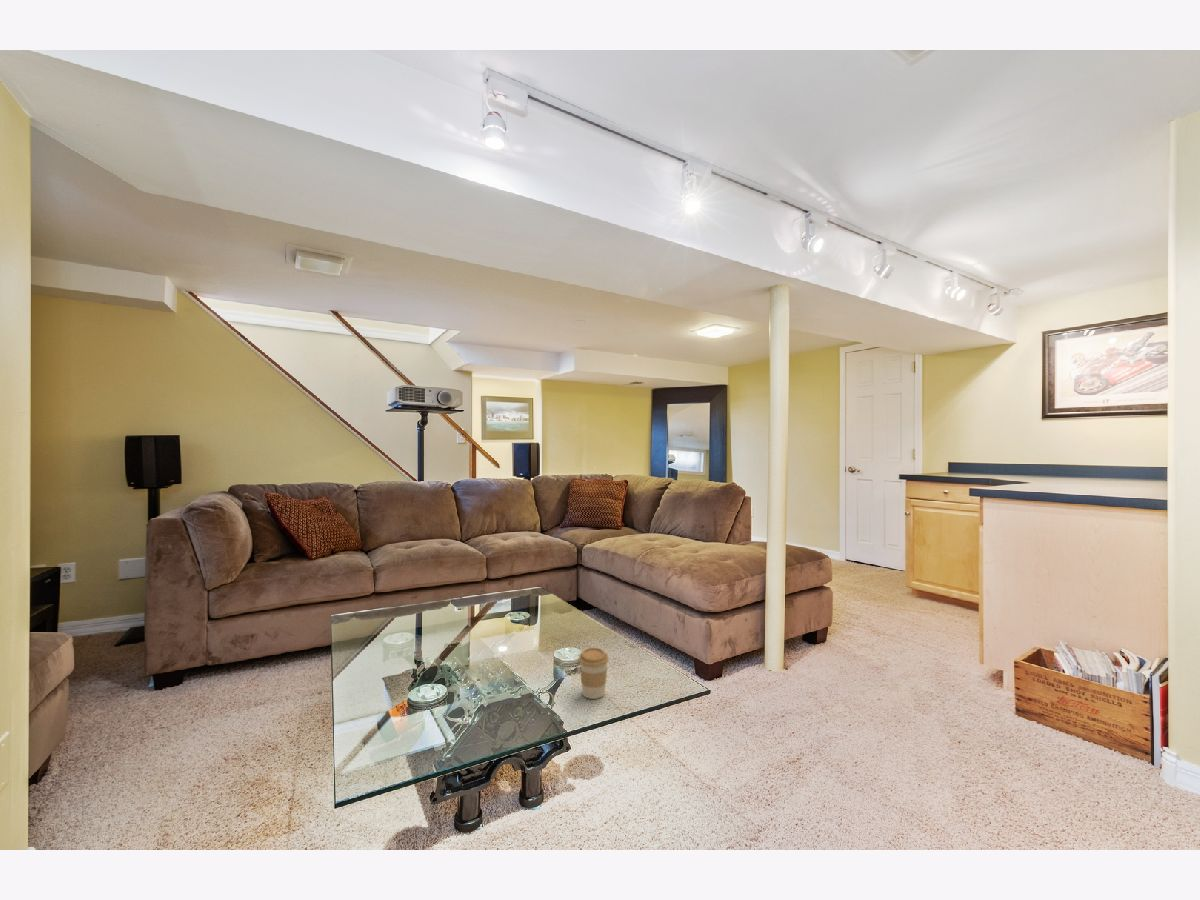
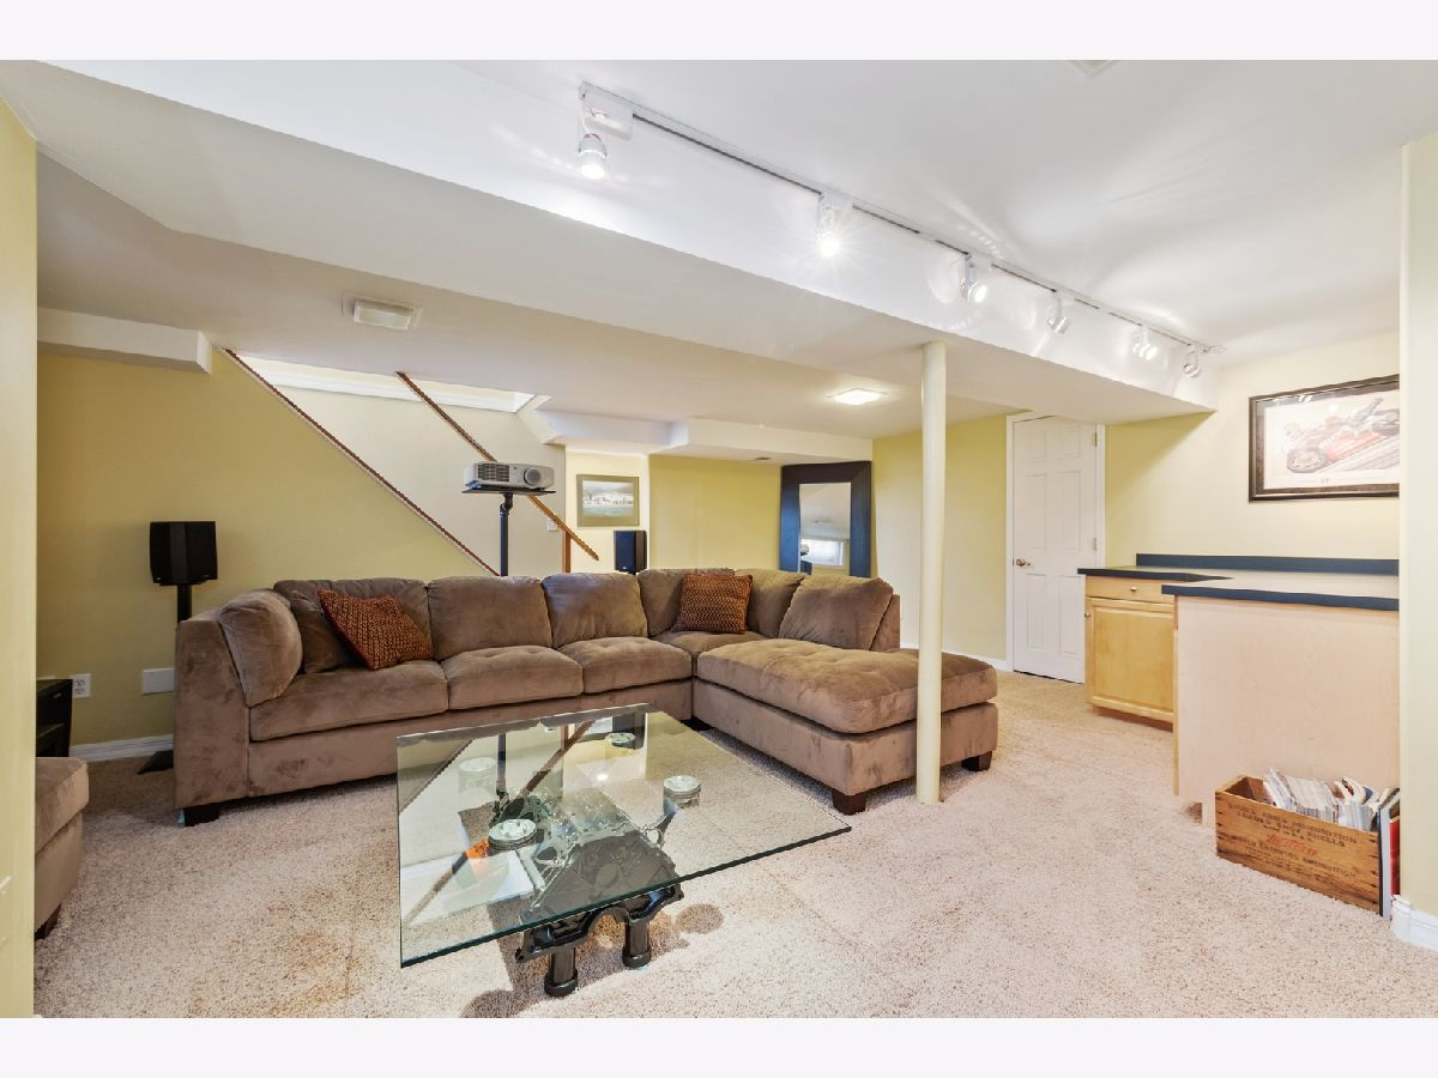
- coffee cup (593, 672)
